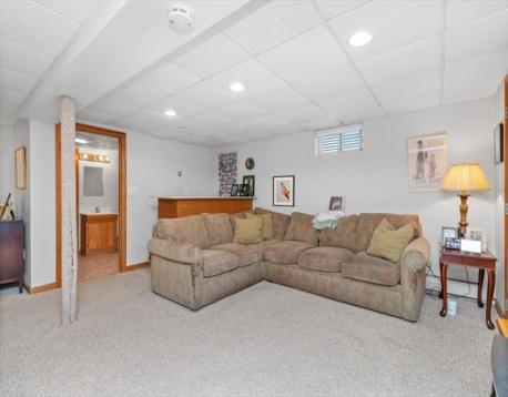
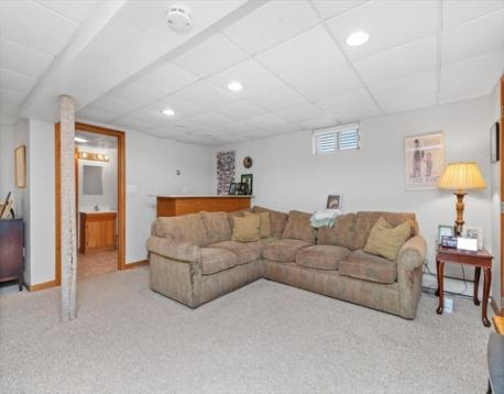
- wall art (283, 191)
